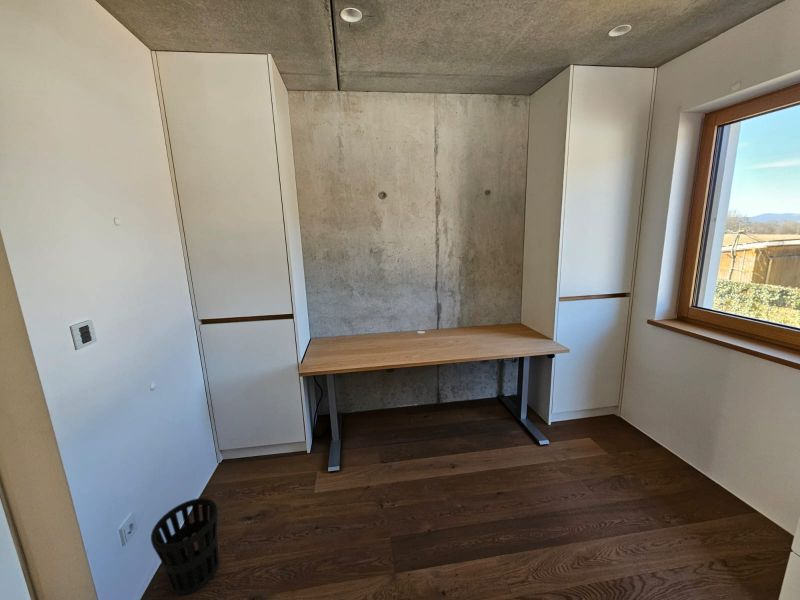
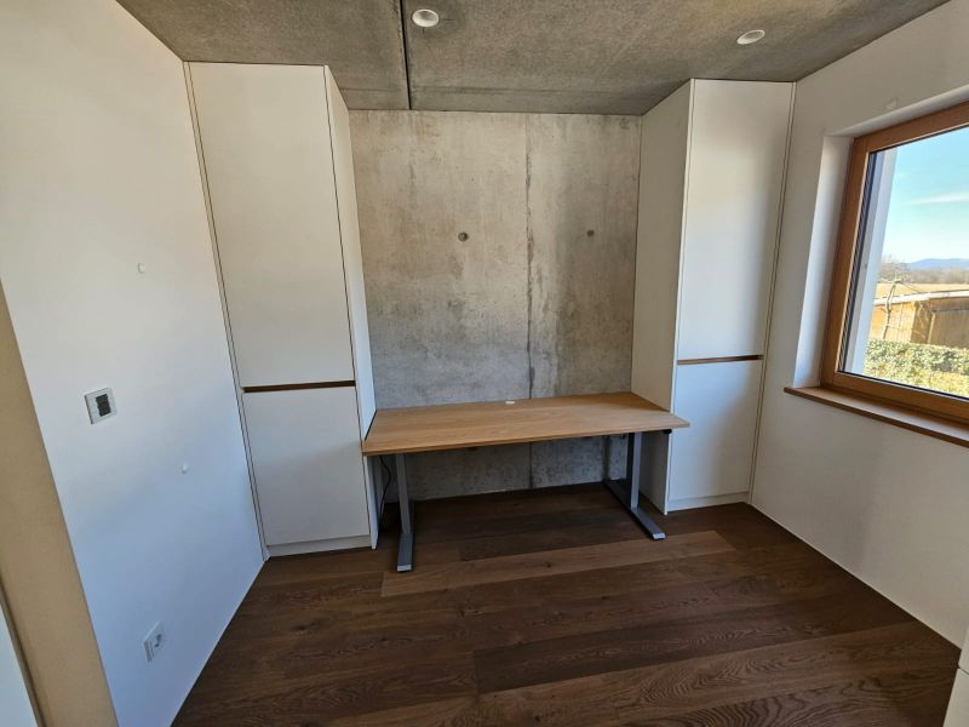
- wastebasket (190, 546)
